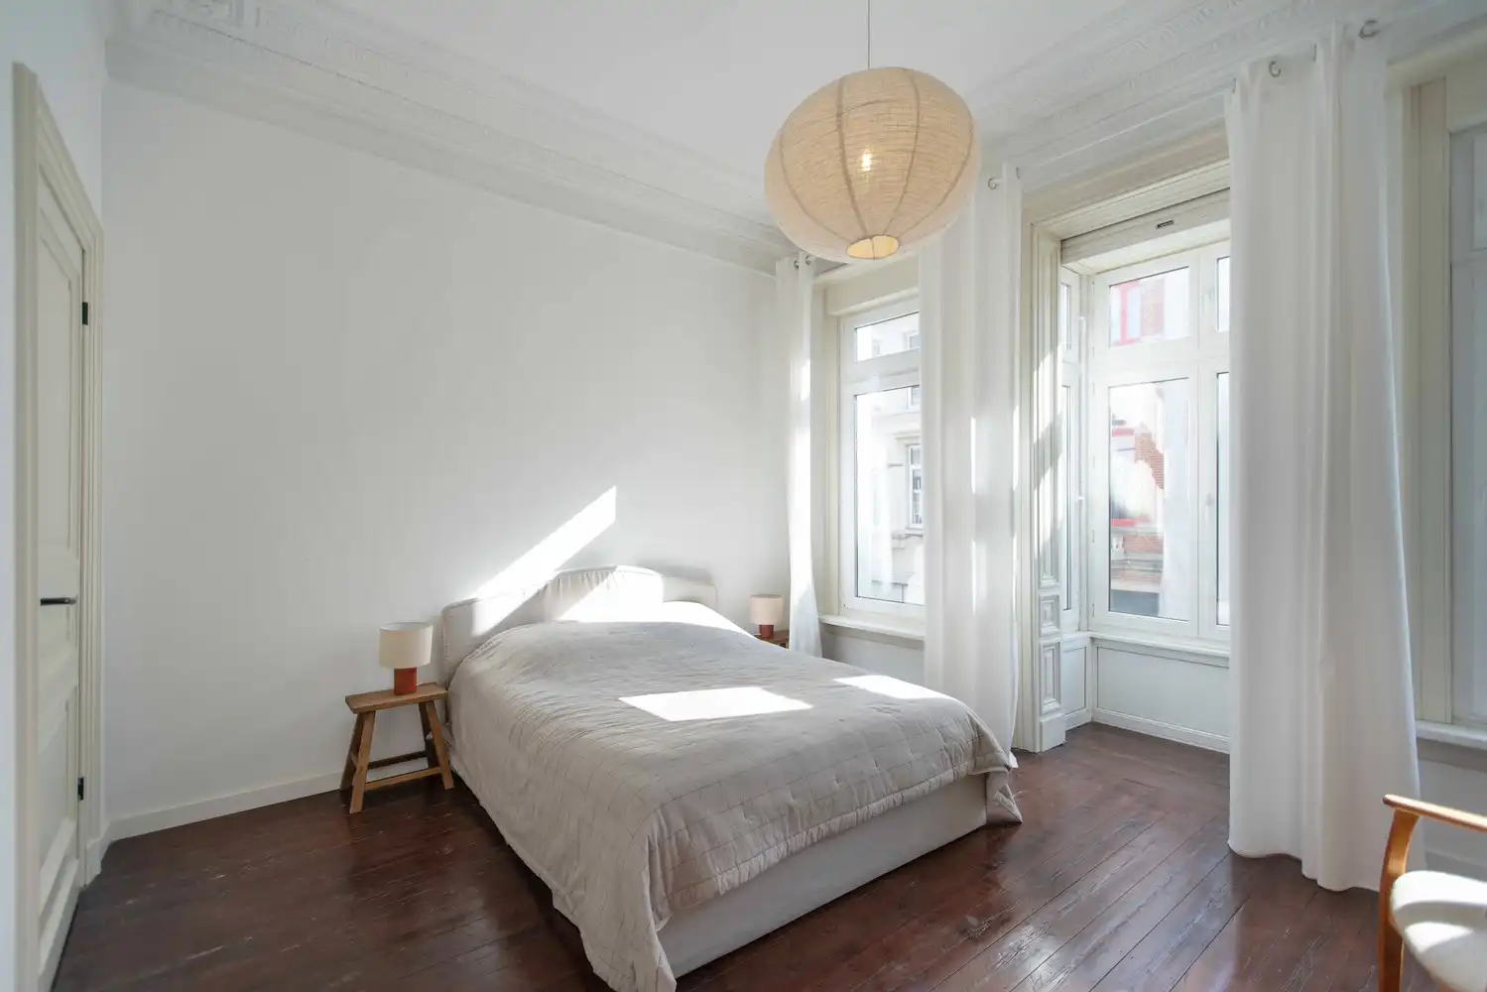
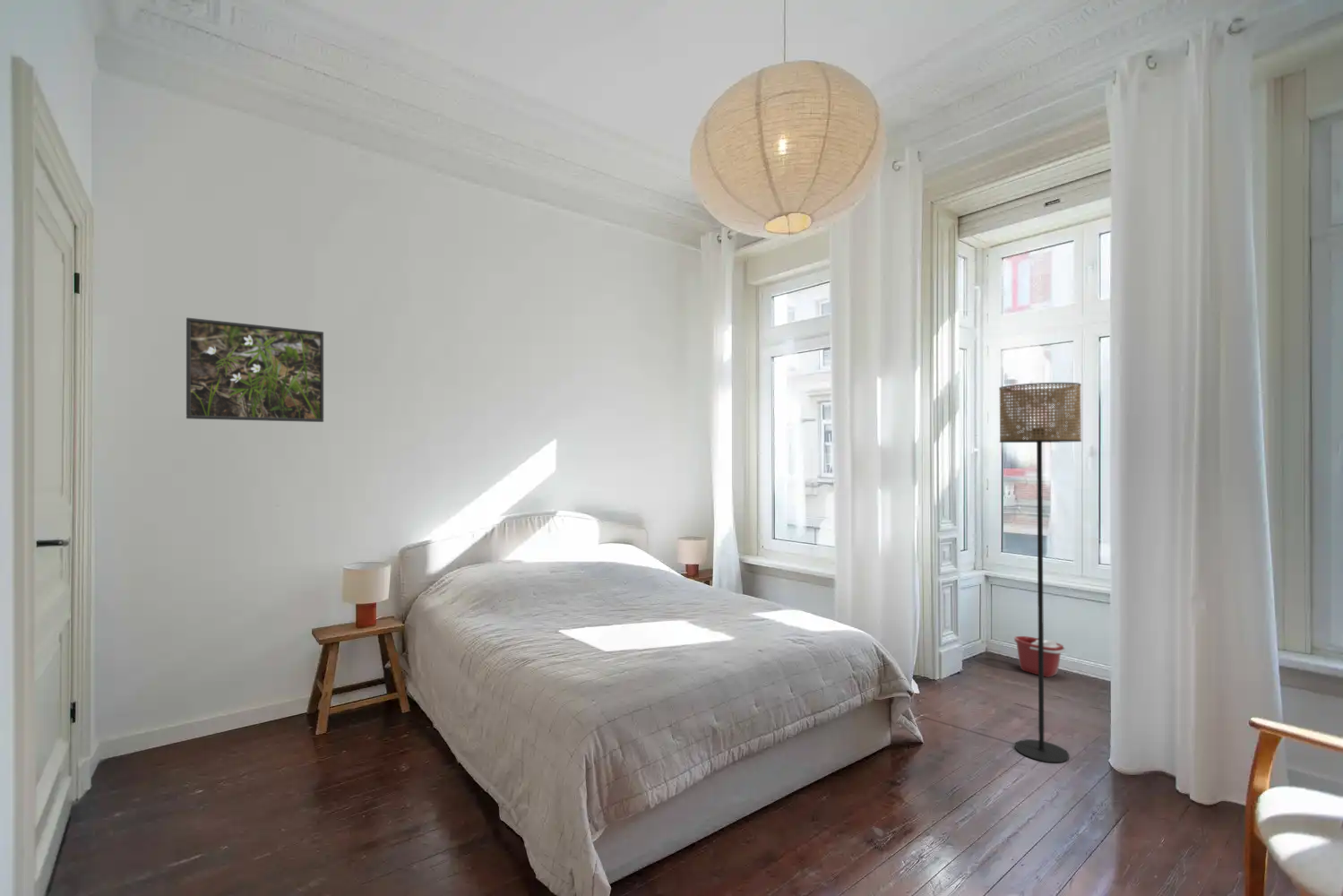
+ floor lamp (1040, 568)
+ bucket (1037, 654)
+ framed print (258, 373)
